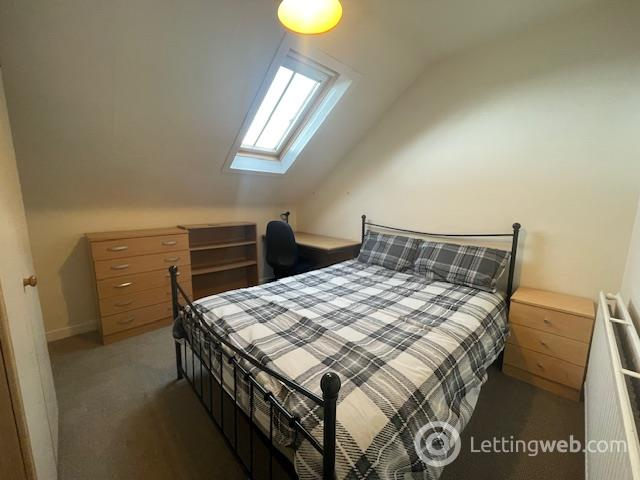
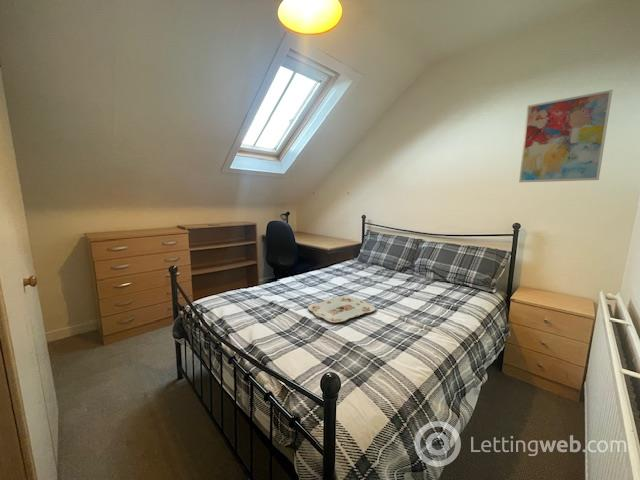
+ serving tray (341, 308)
+ wall art (561, 140)
